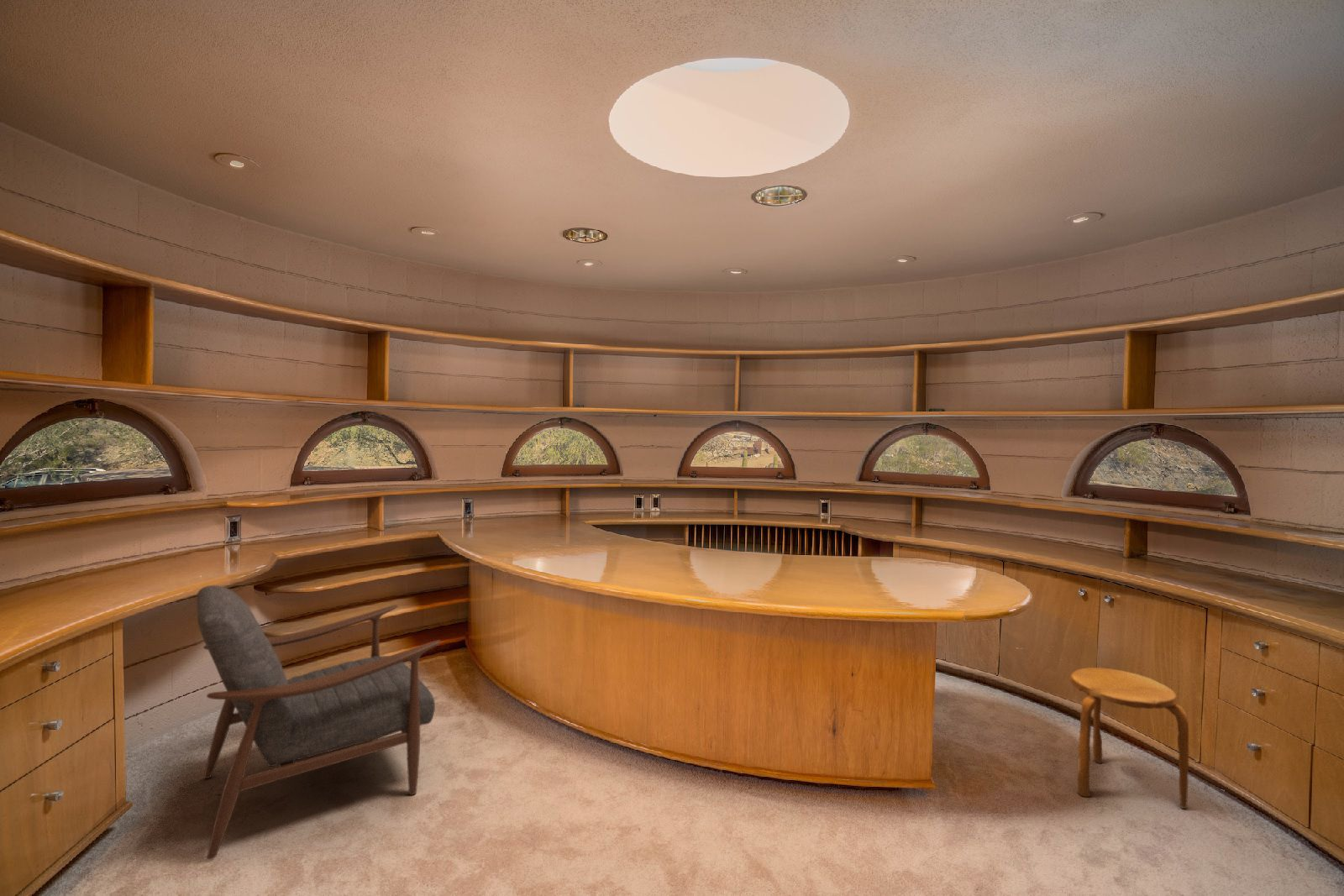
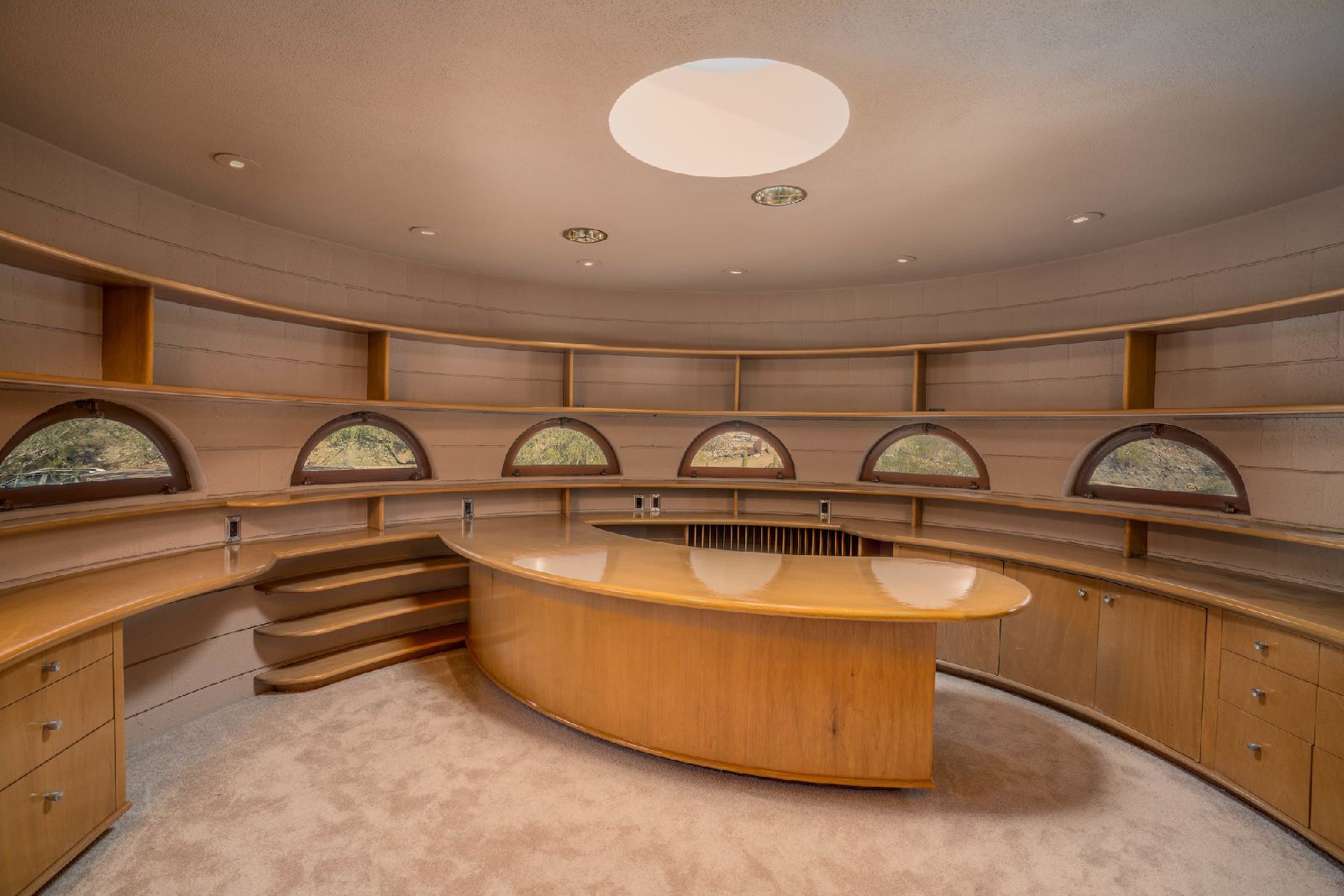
- stool (1101, 739)
- chair (317, 683)
